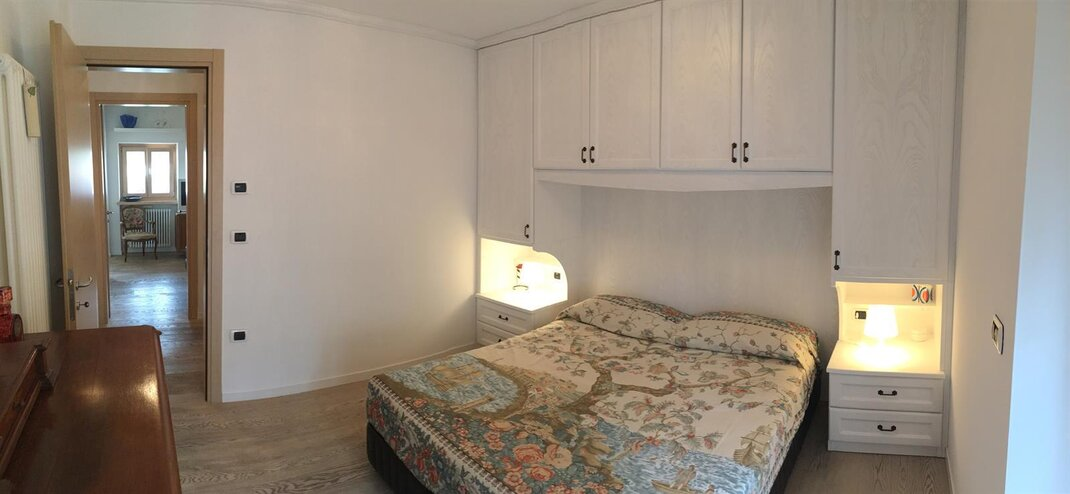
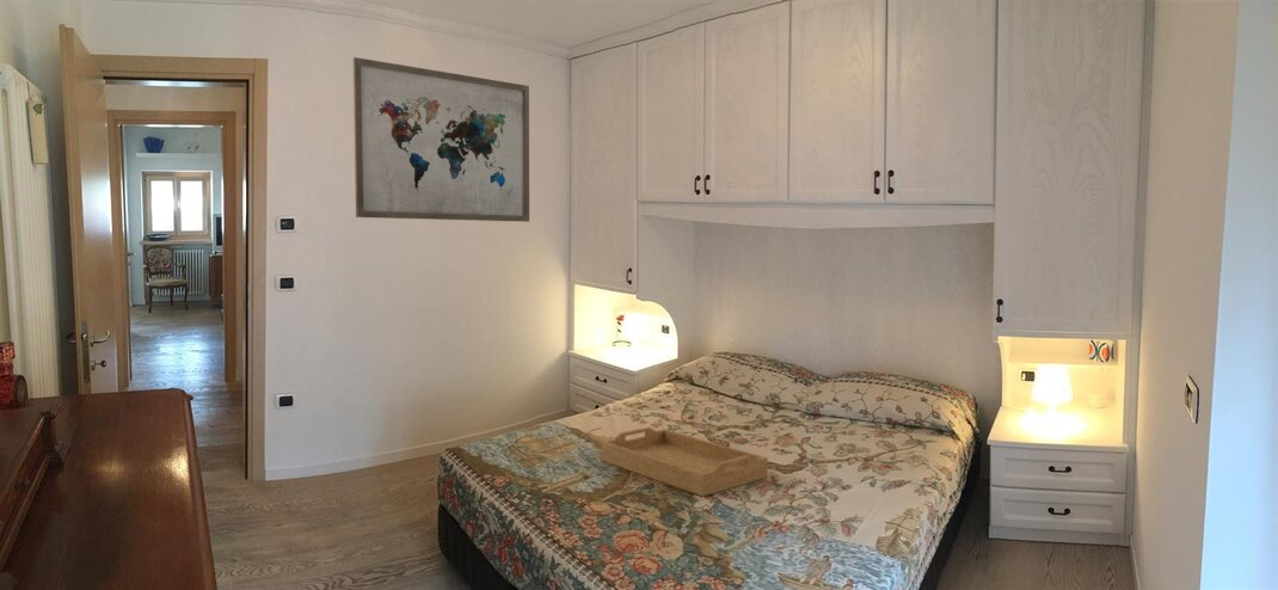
+ wall art (448, 146)
+ serving tray (681, 455)
